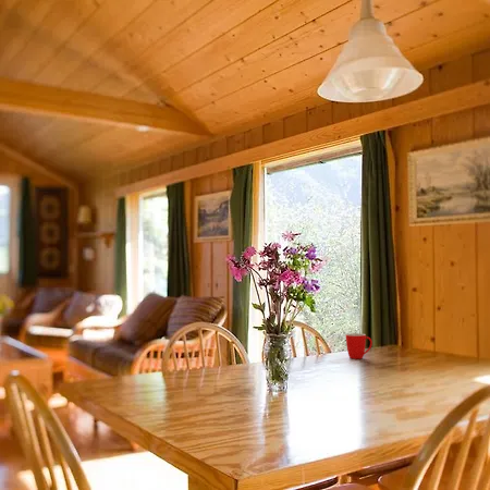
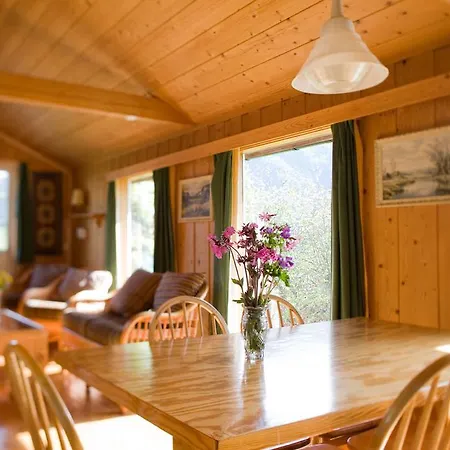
- mug (359, 346)
